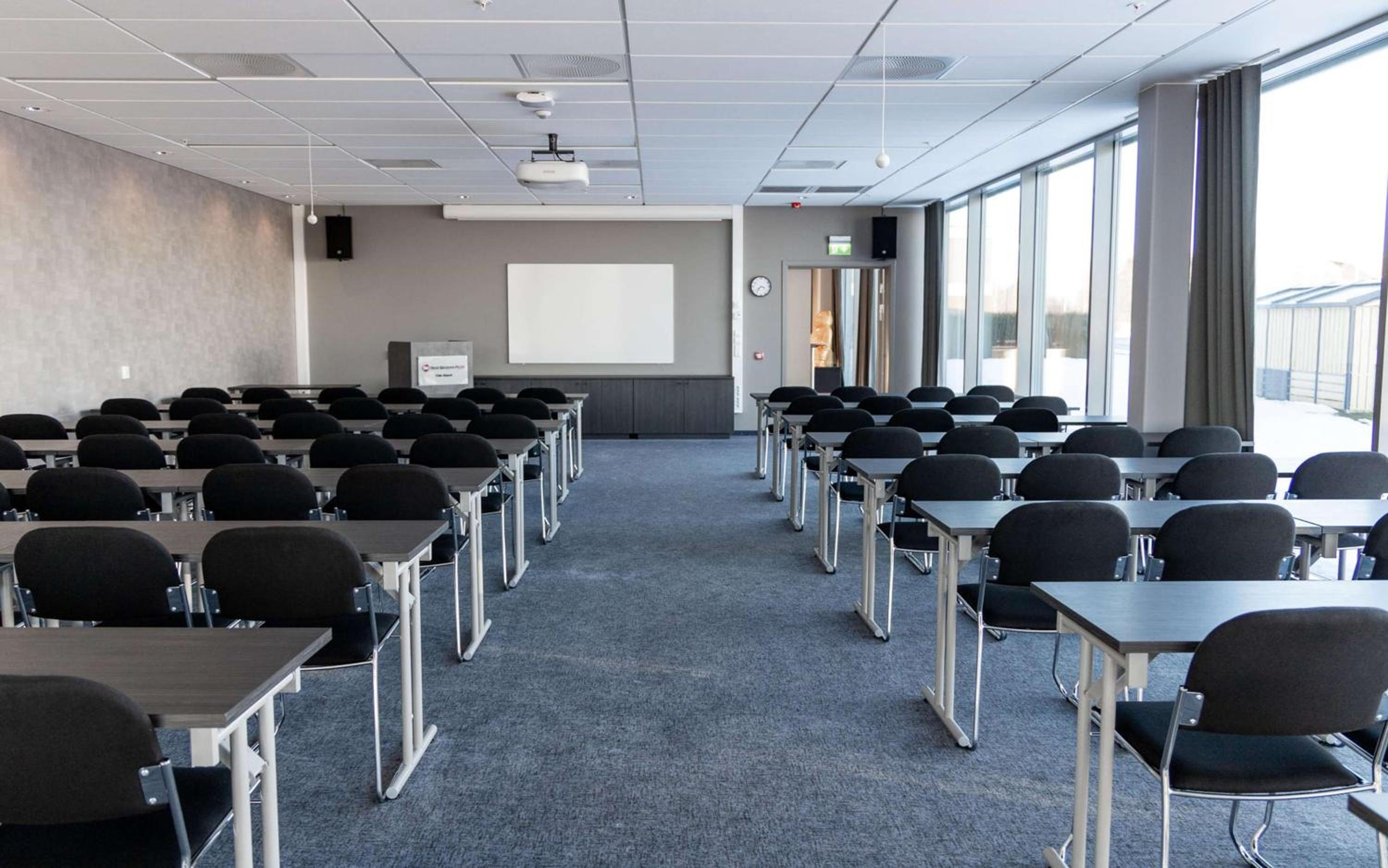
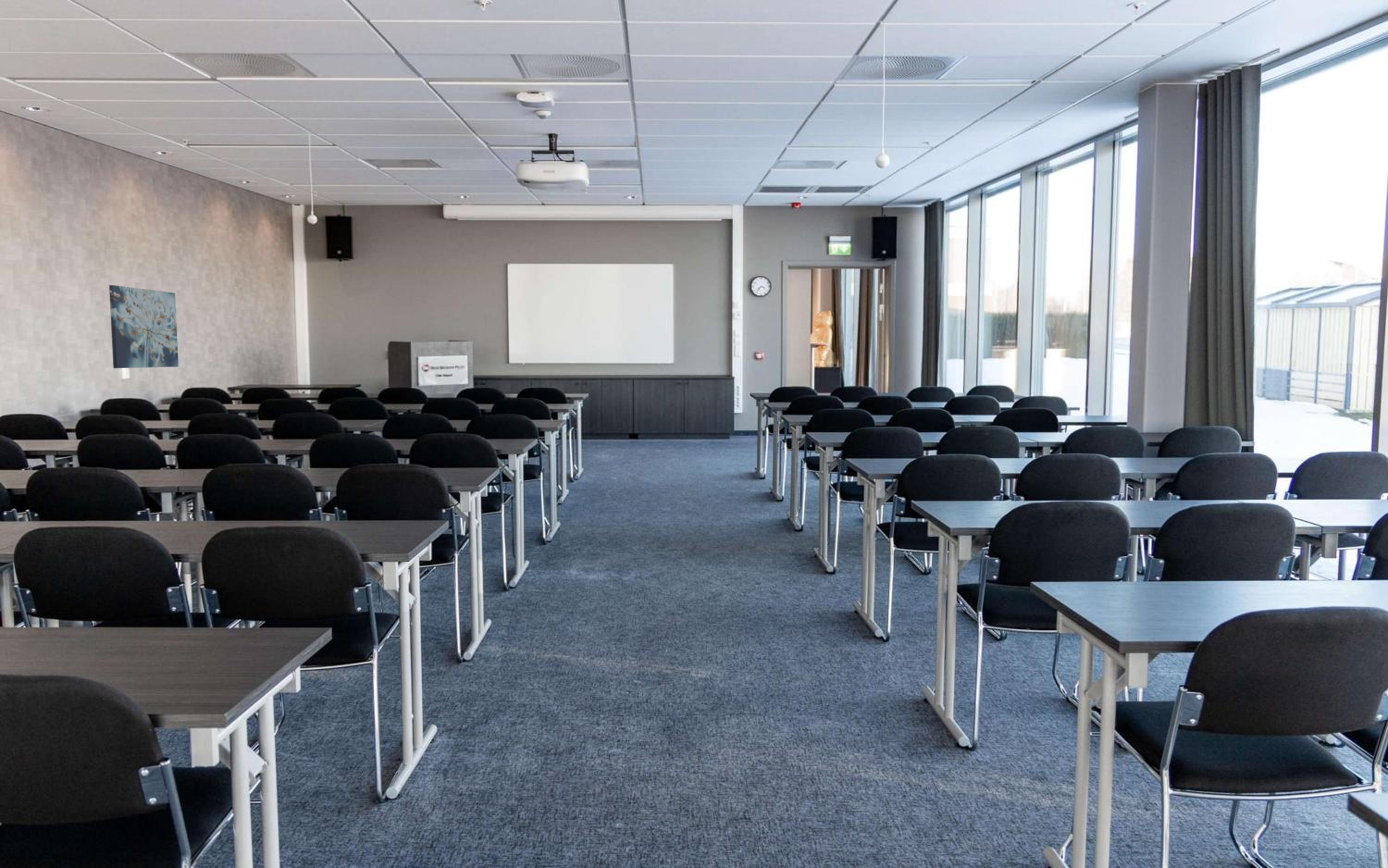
+ wall art (146, 329)
